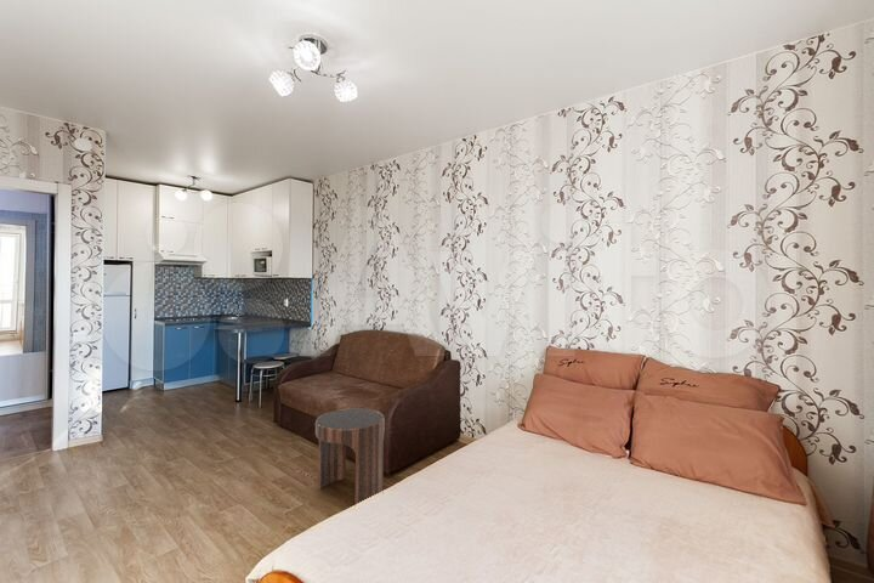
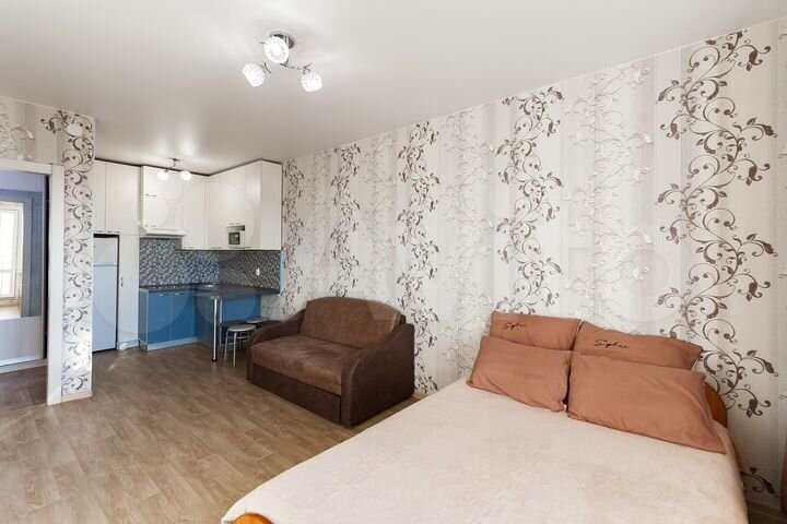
- side table (345, 455)
